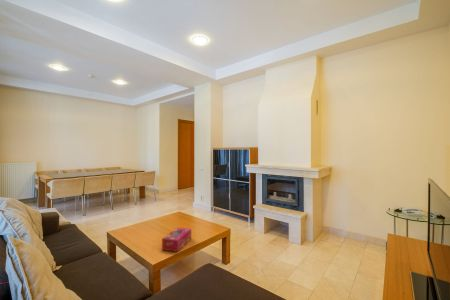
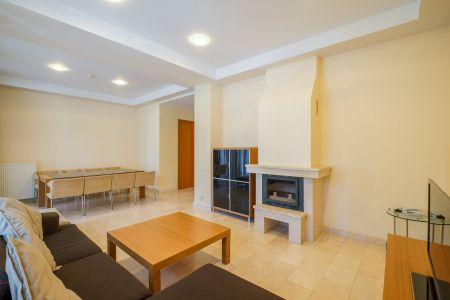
- tissue box (177, 238)
